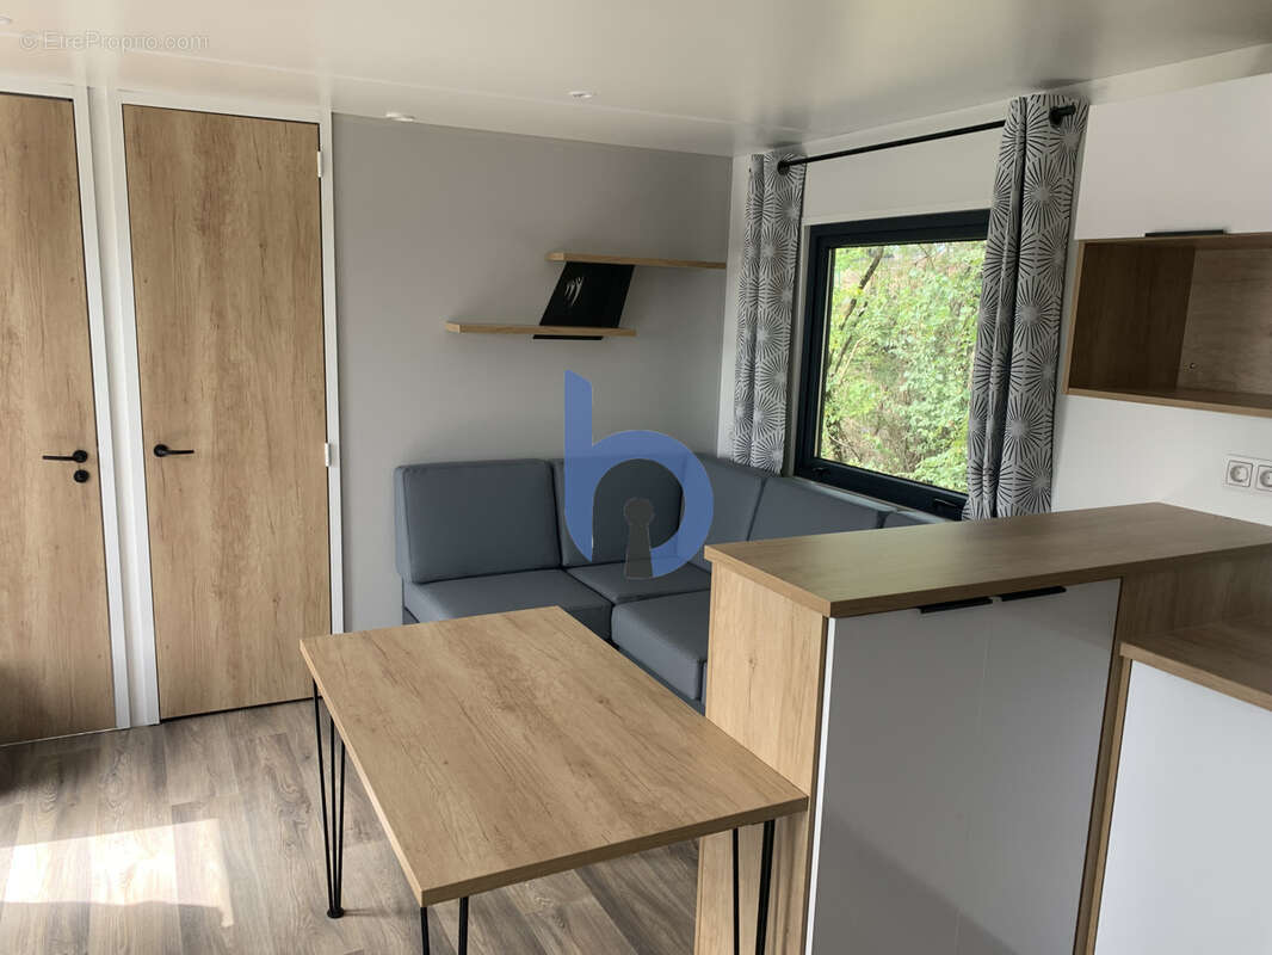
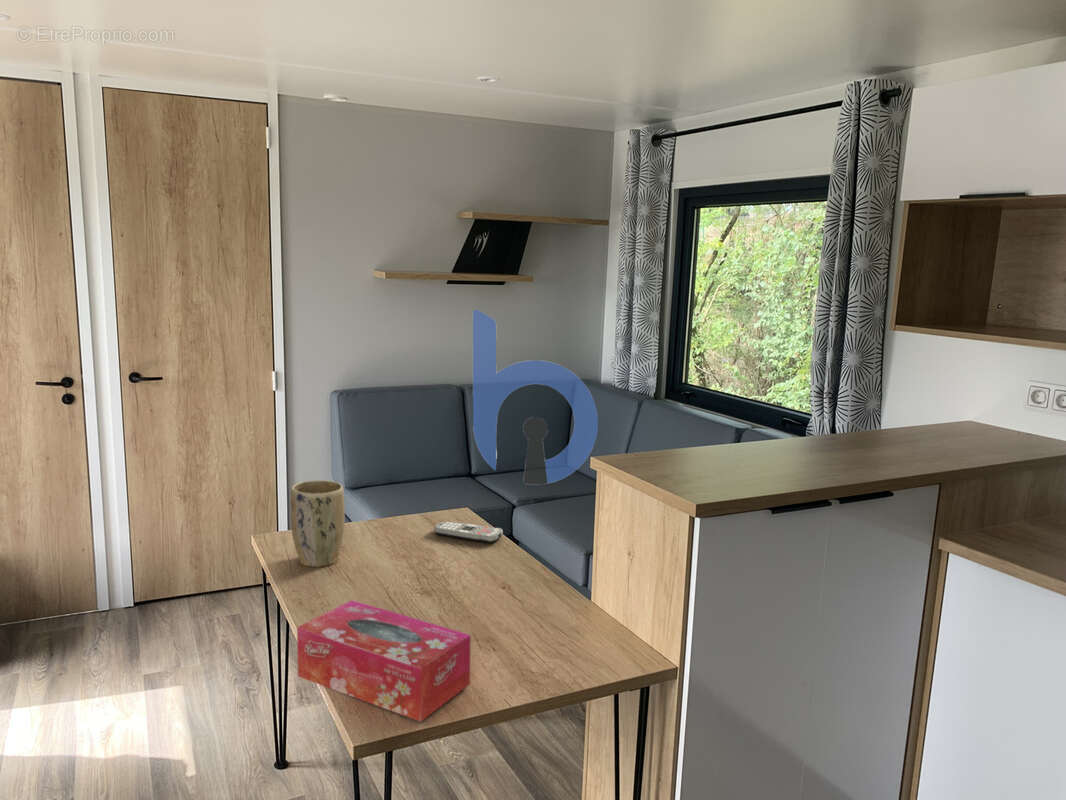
+ tissue box (383, 655)
+ plant pot (318, 523)
+ remote control (467, 531)
